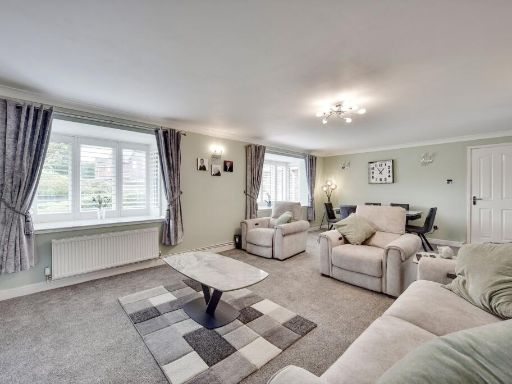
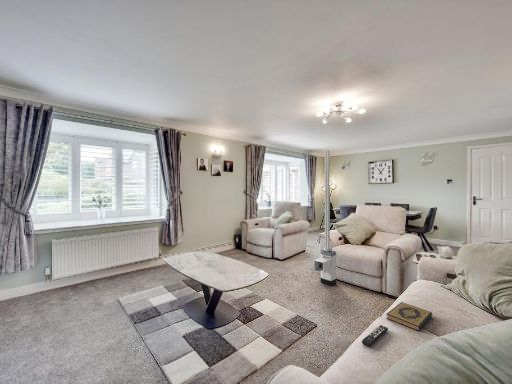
+ remote control (375, 335)
+ hardback book (409, 315)
+ antenna (325, 216)
